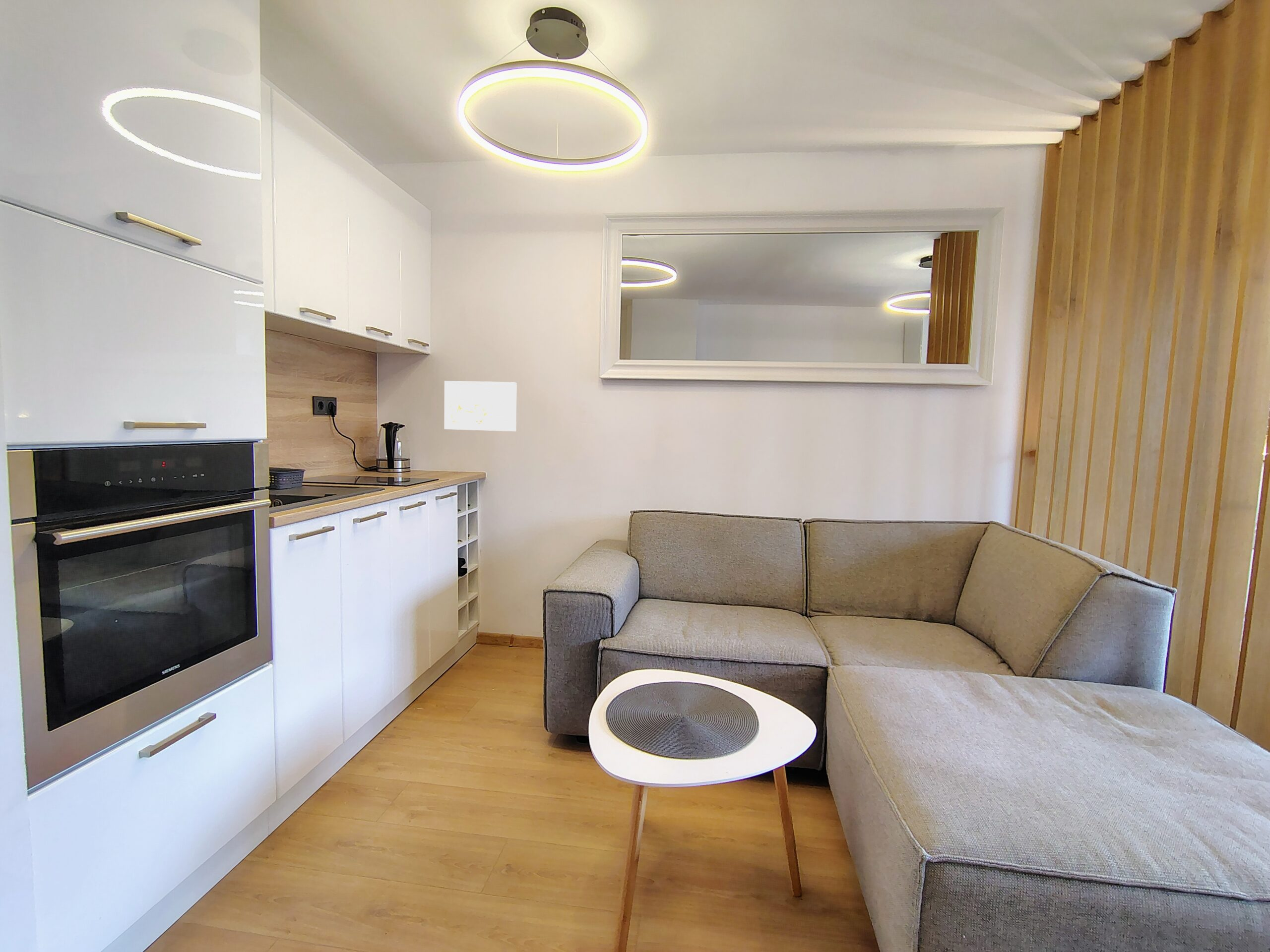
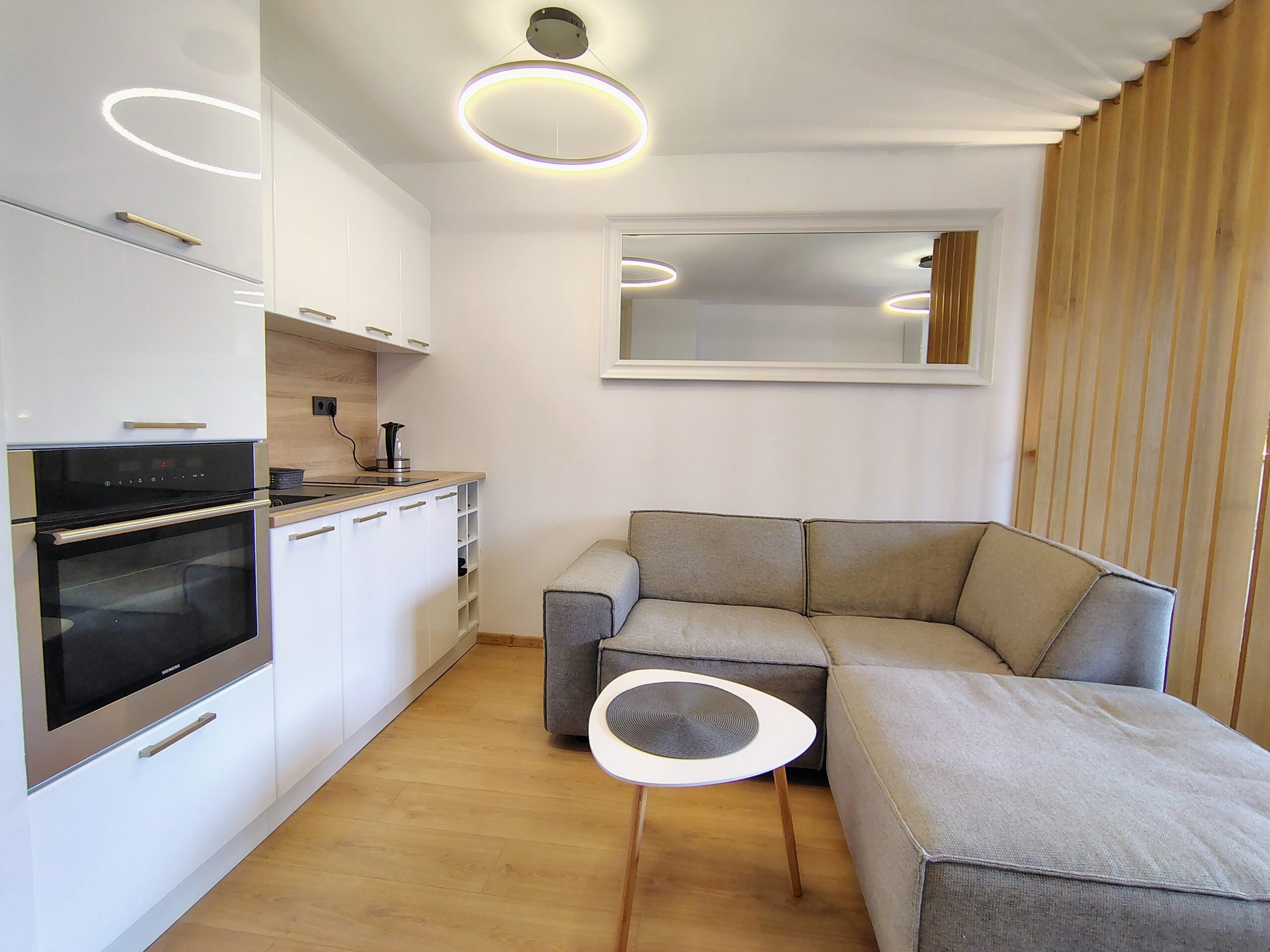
- wall art (480, 406)
